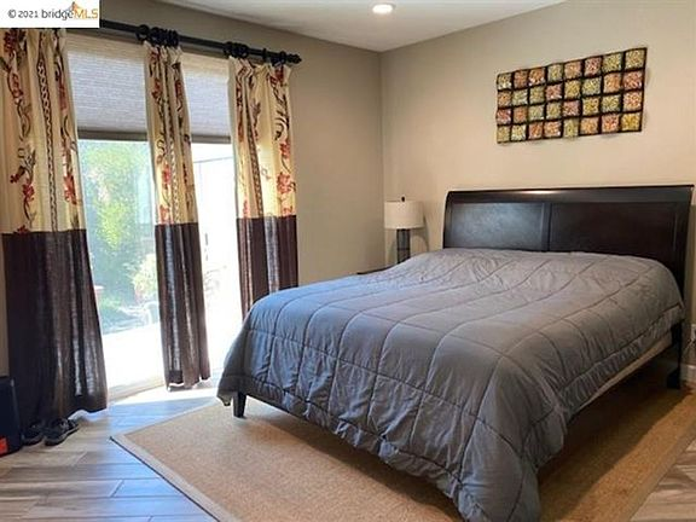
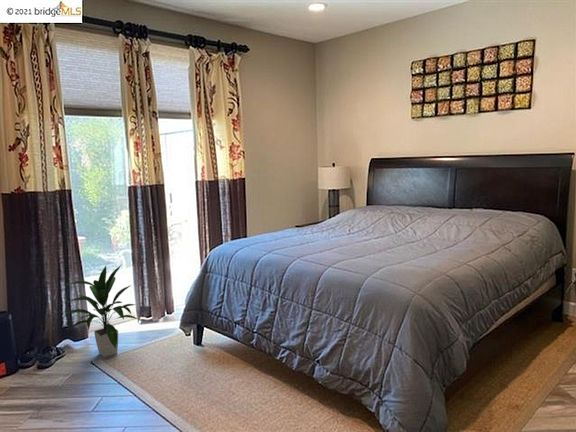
+ indoor plant (103, 311)
